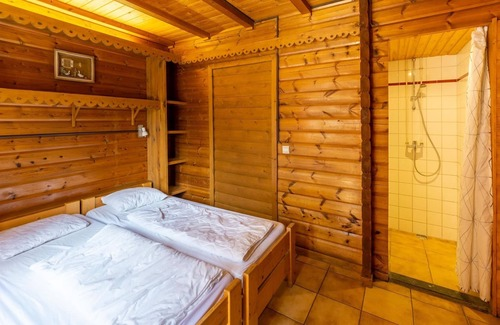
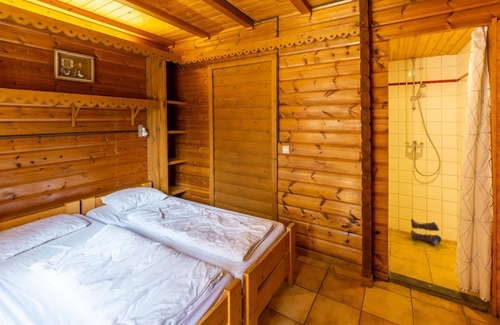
+ boots (425, 229)
